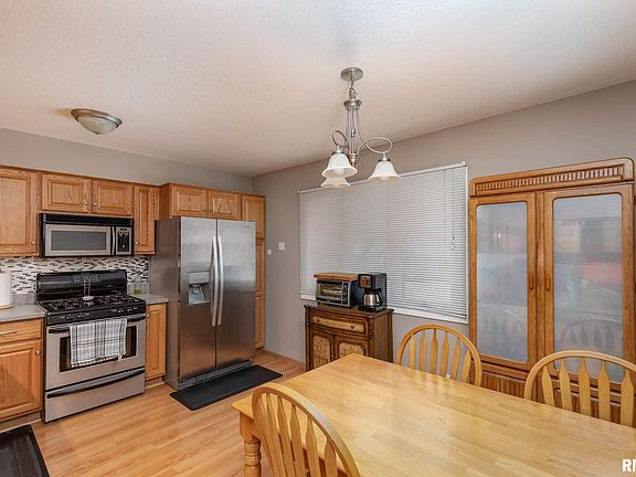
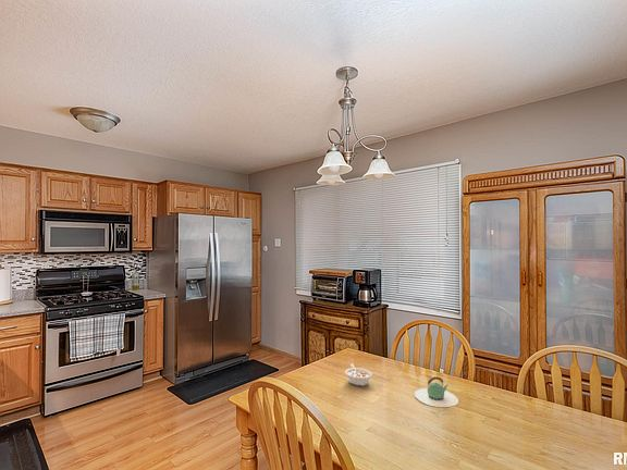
+ teapot (435, 386)
+ legume (357, 375)
